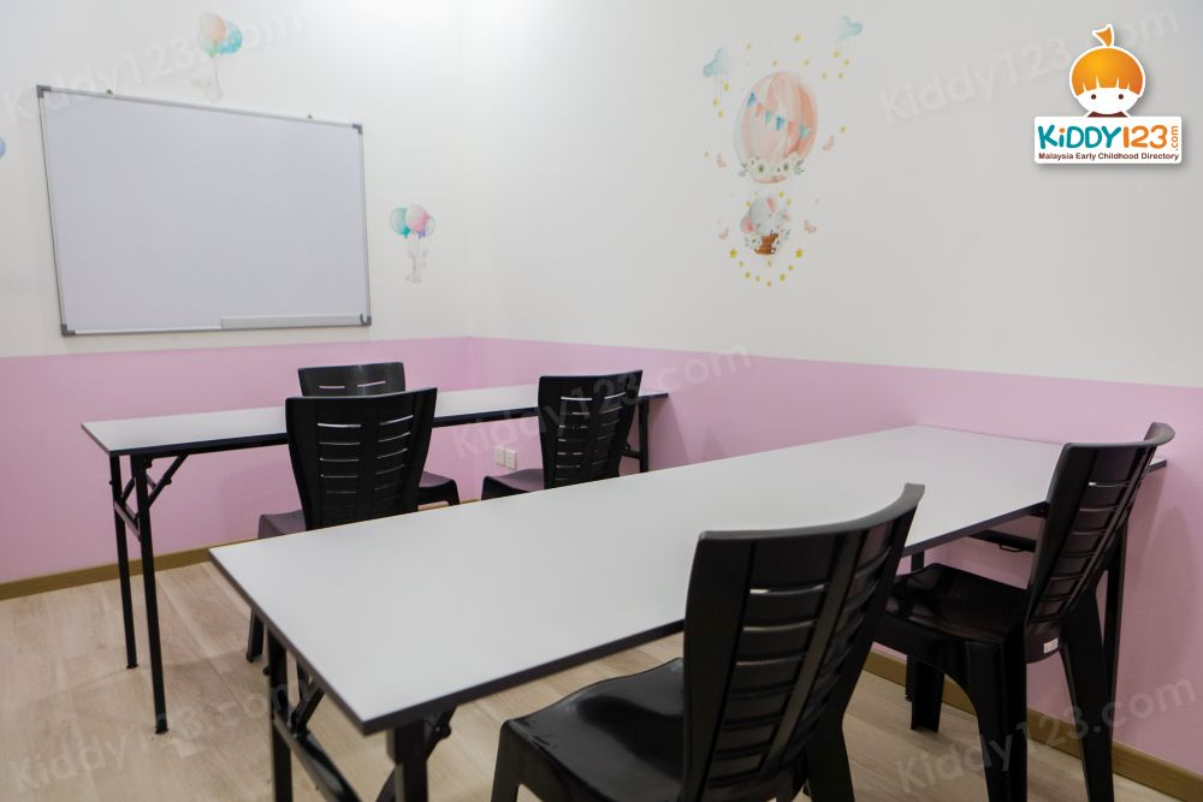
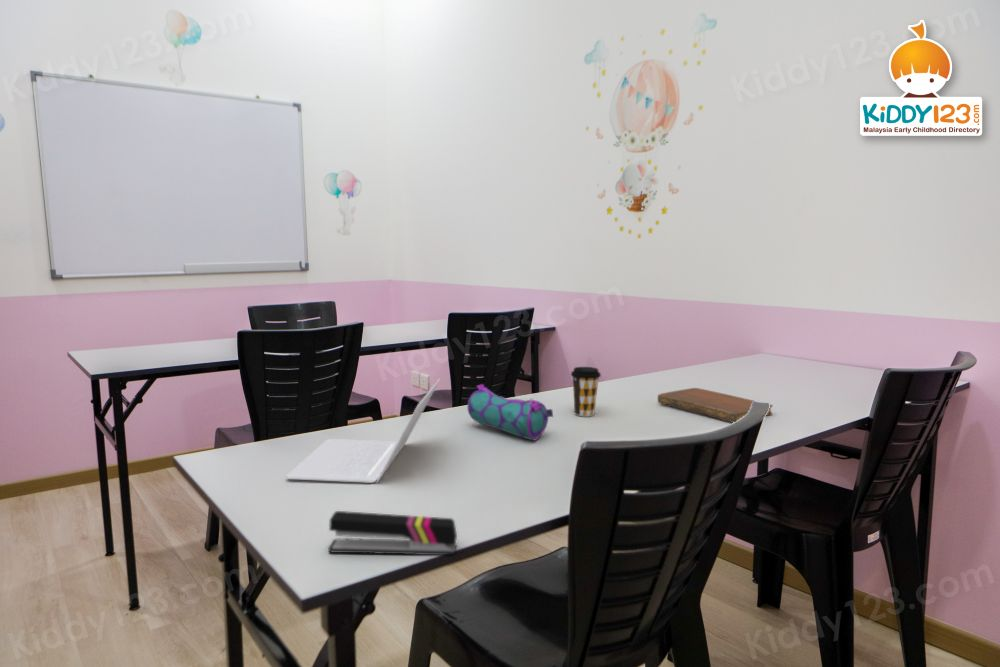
+ pencil case (507, 411)
+ laptop (368, 440)
+ notebook (713, 403)
+ stapler (393, 532)
+ coffee cup (585, 391)
